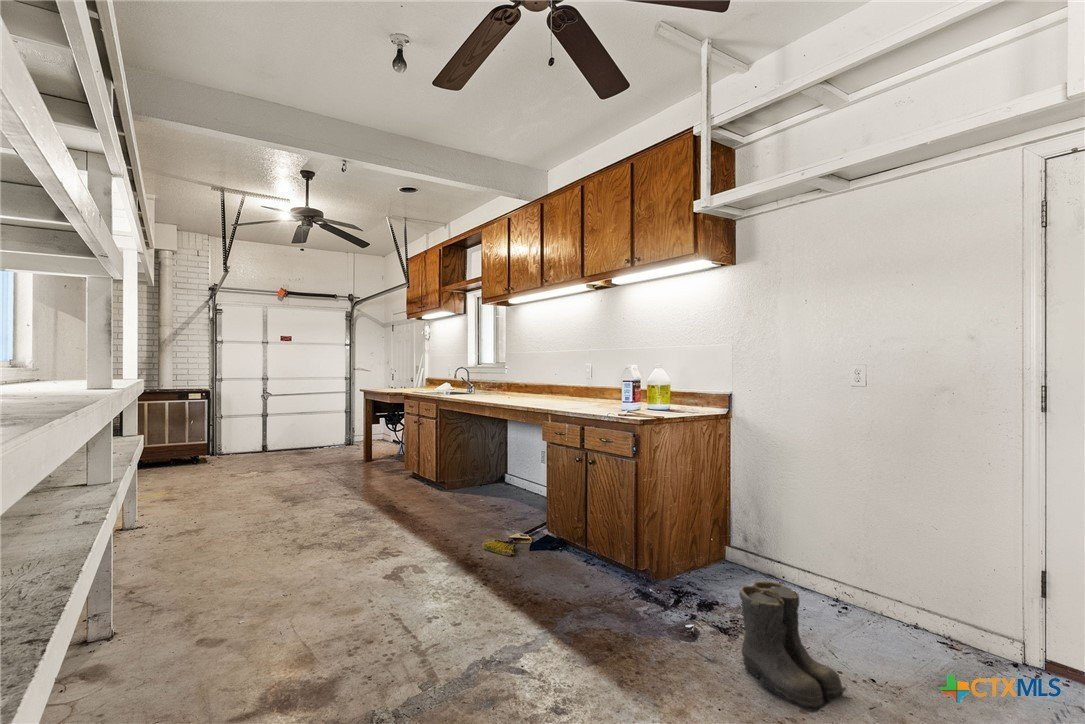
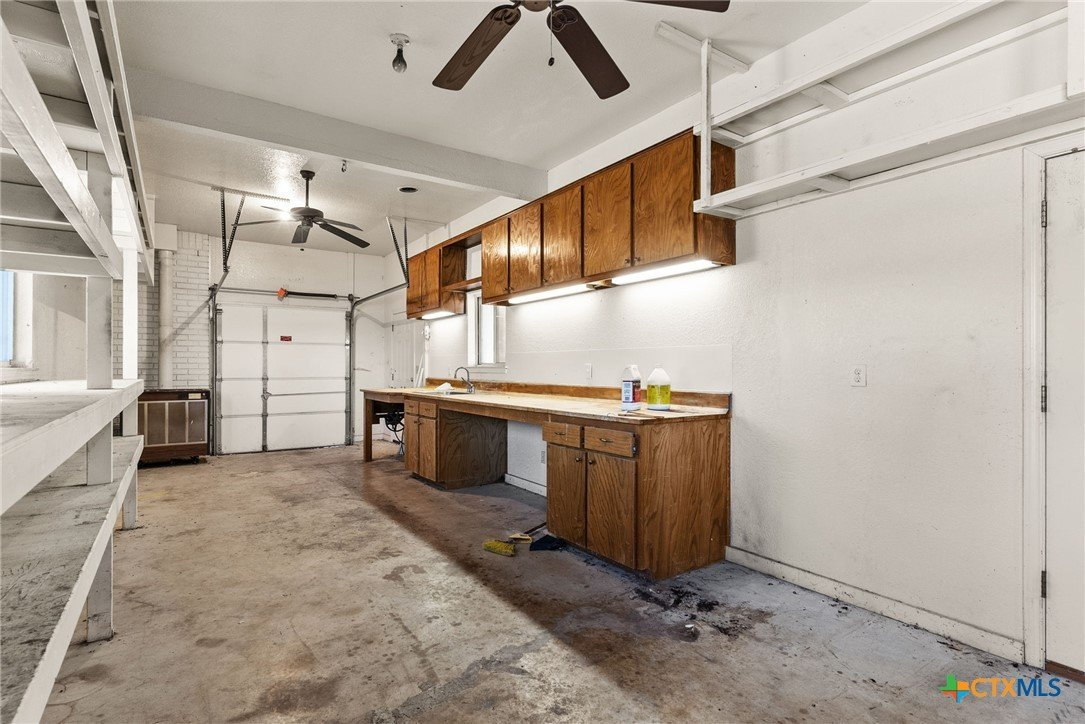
- boots (787, 639)
